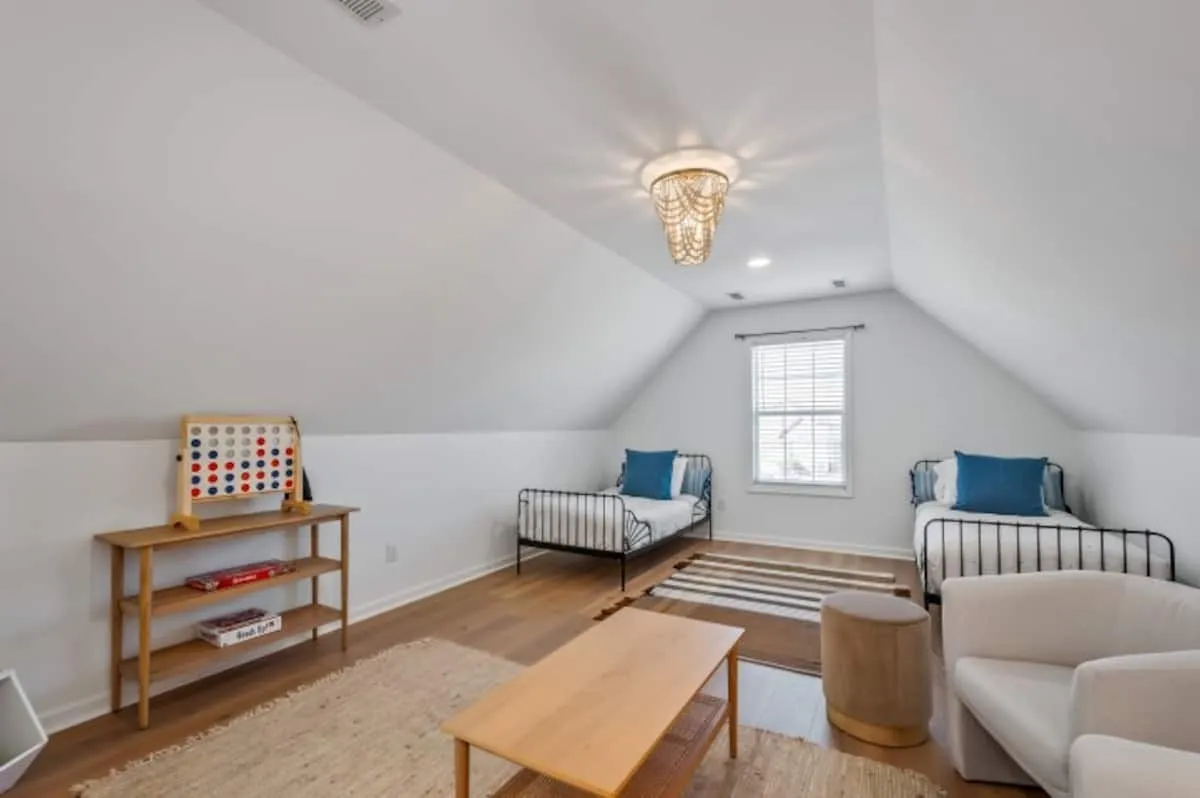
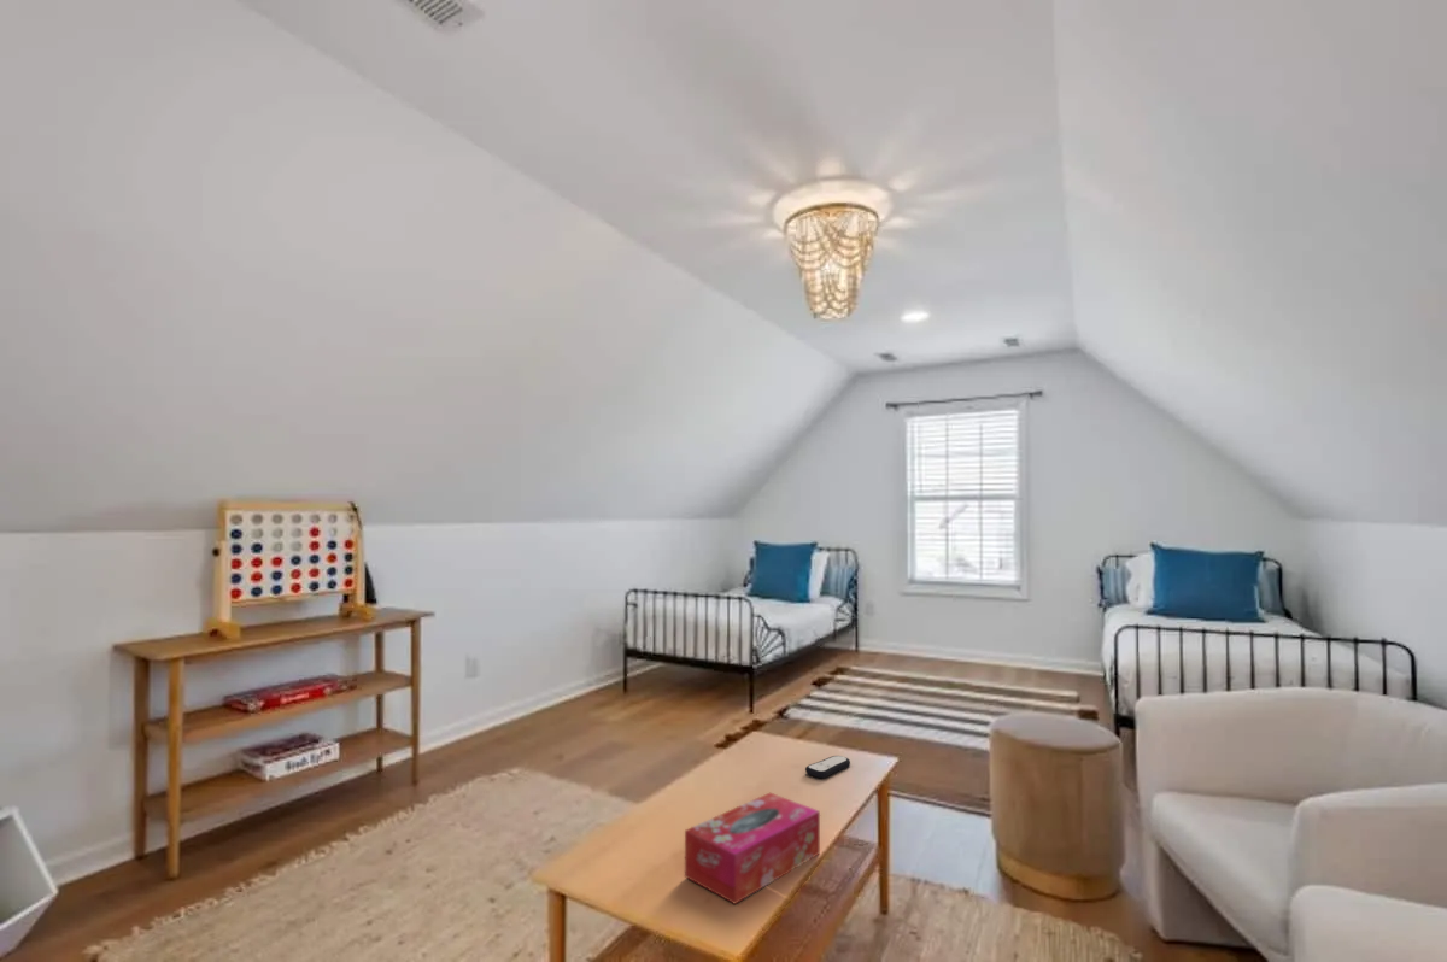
+ remote control (828, 766)
+ tissue box (754, 843)
